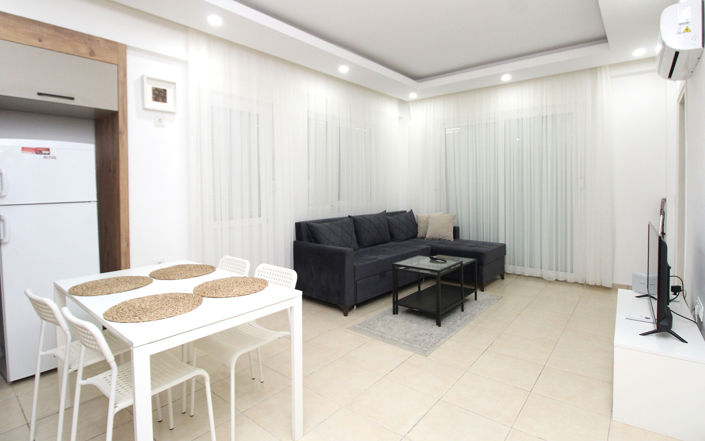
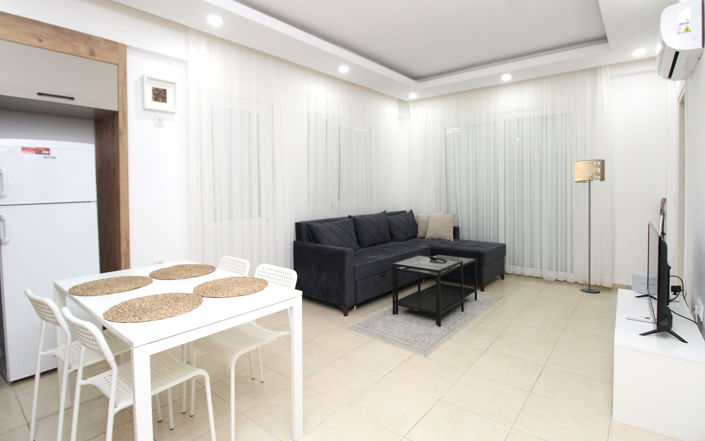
+ floor lamp (589, 226)
